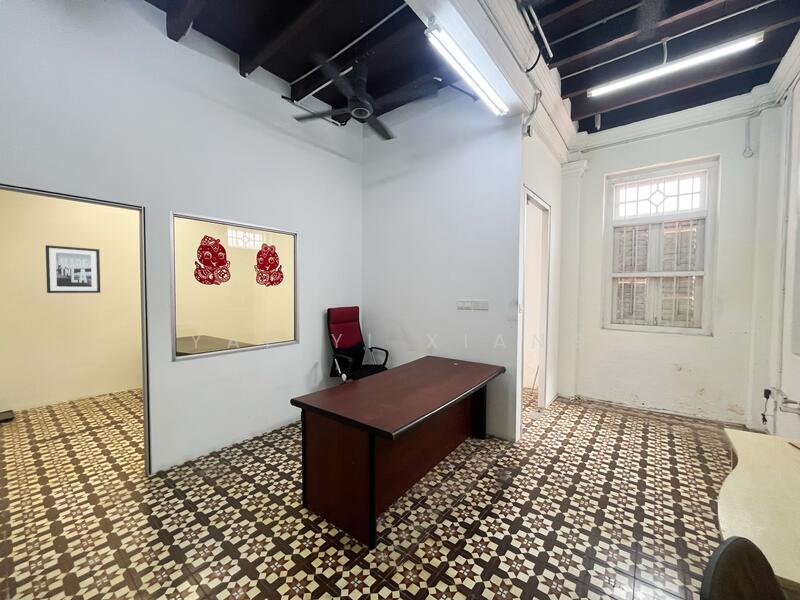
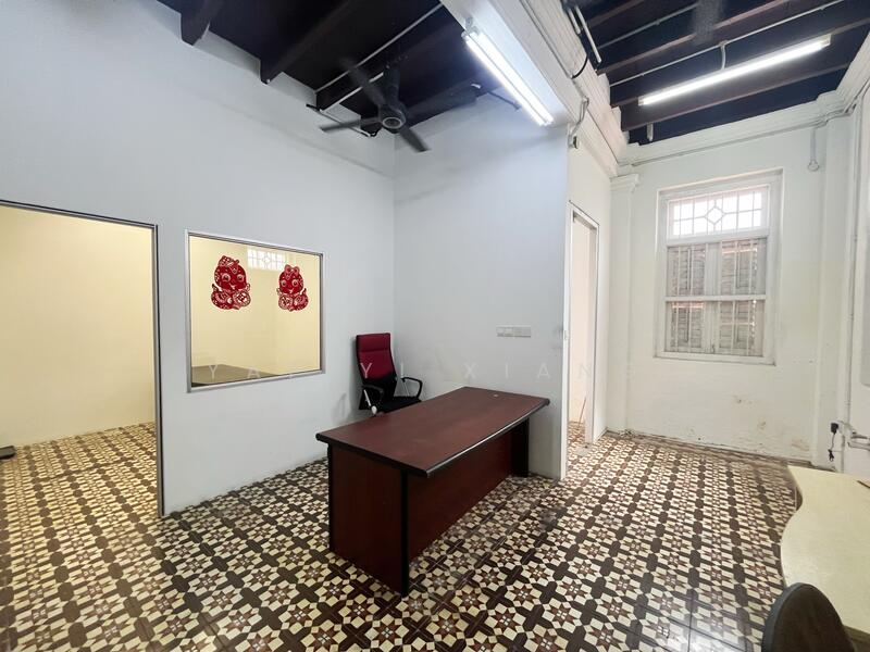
- wall art (74, 270)
